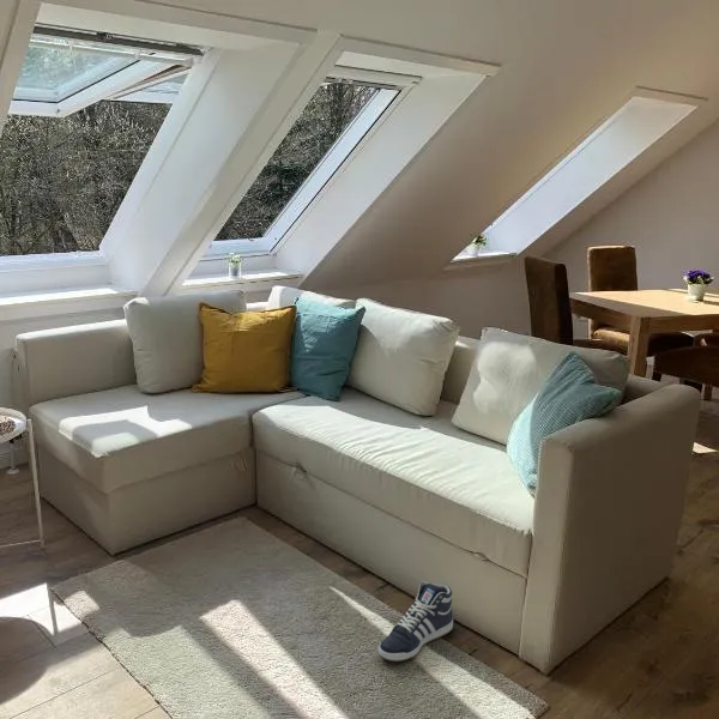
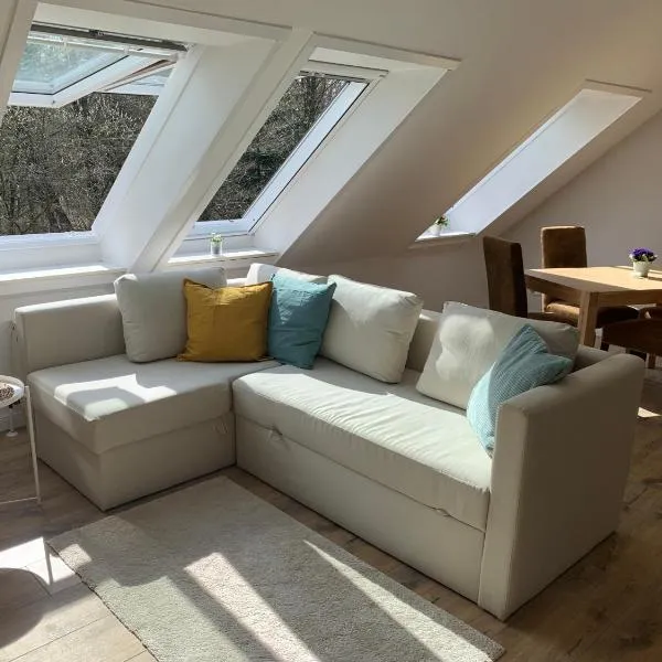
- sneaker (416, 617)
